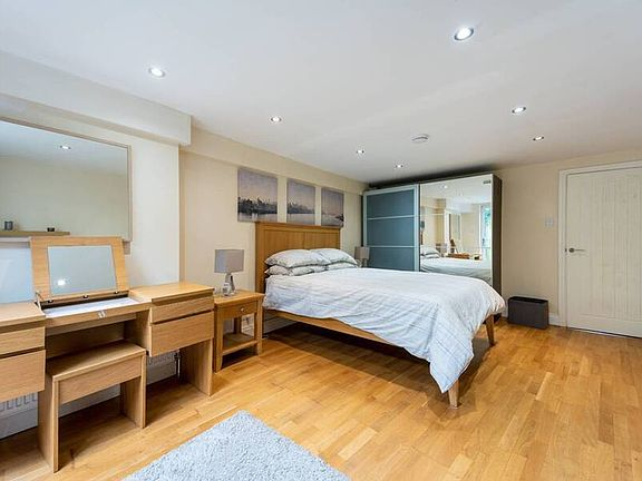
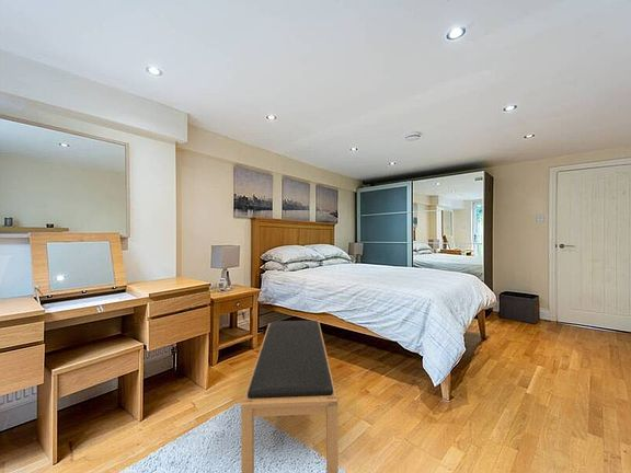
+ bench (292, 374)
